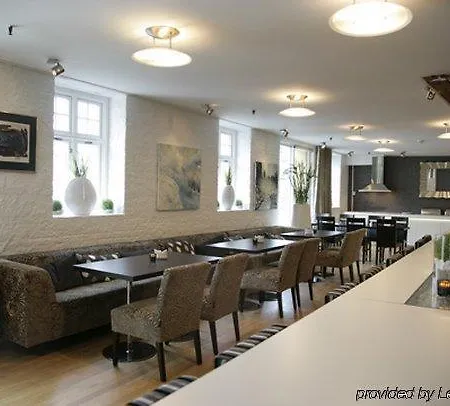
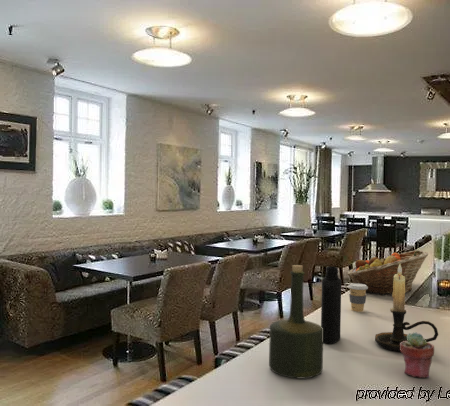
+ fruit basket (386, 269)
+ wine bottle (296, 317)
+ potted succulent (417, 353)
+ candle holder (404, 305)
+ coffee cup (357, 297)
+ bottle (331, 303)
